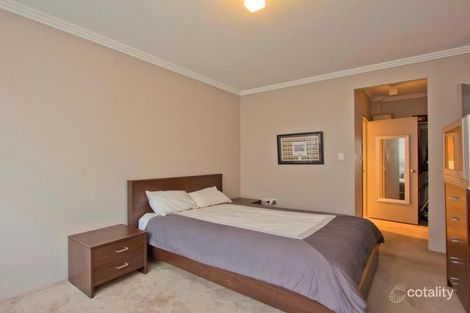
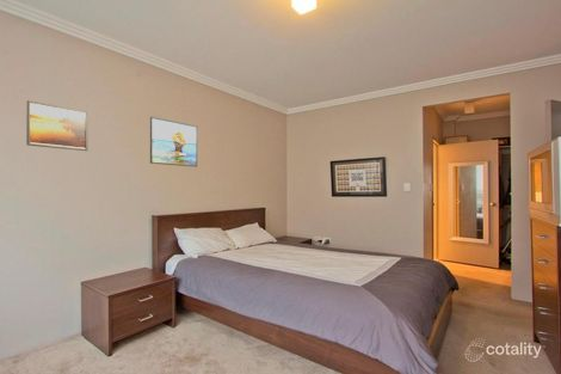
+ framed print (174, 143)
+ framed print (58, 127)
